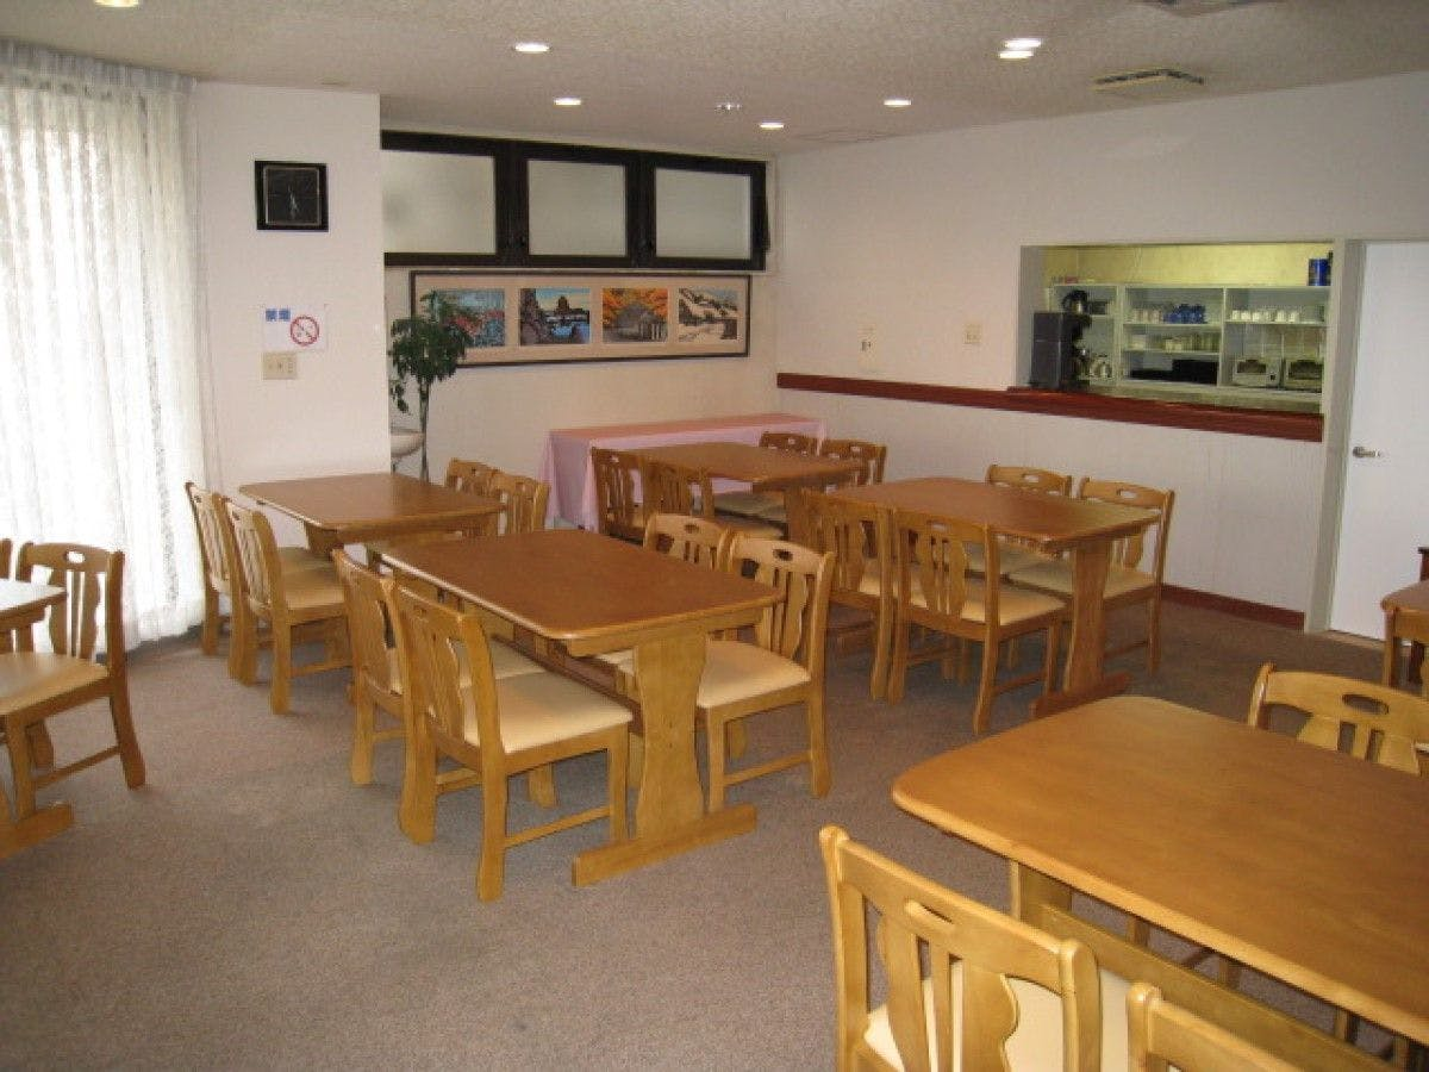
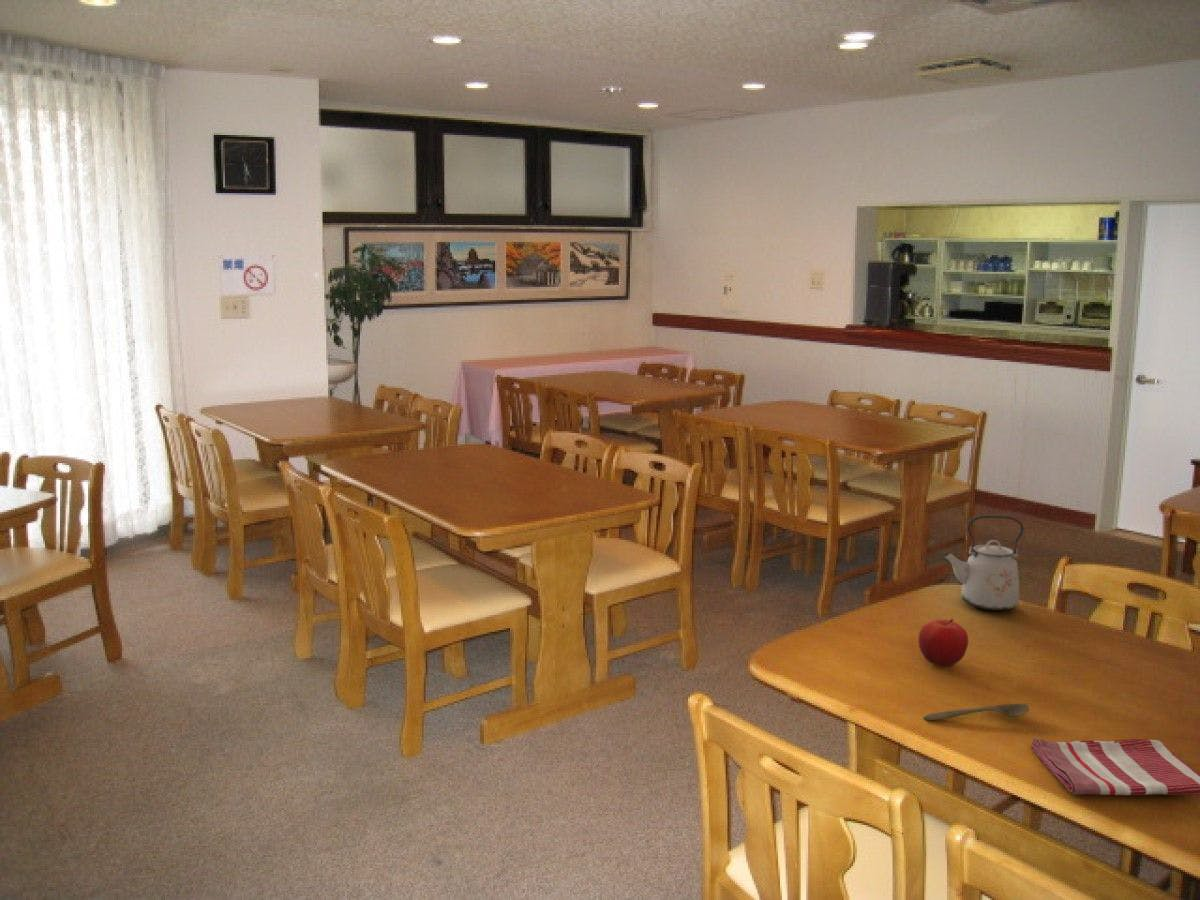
+ fruit (943, 640)
+ kettle (981, 560)
+ dish towel (1119, 765)
+ spoon (975, 712)
